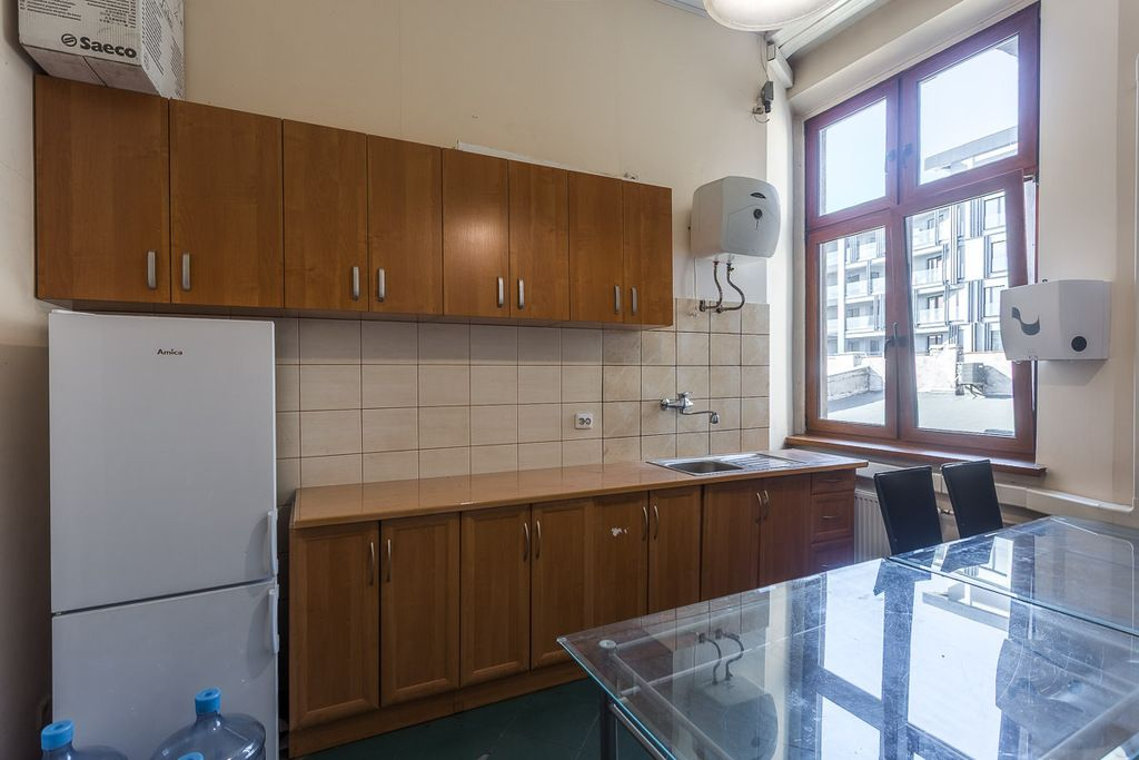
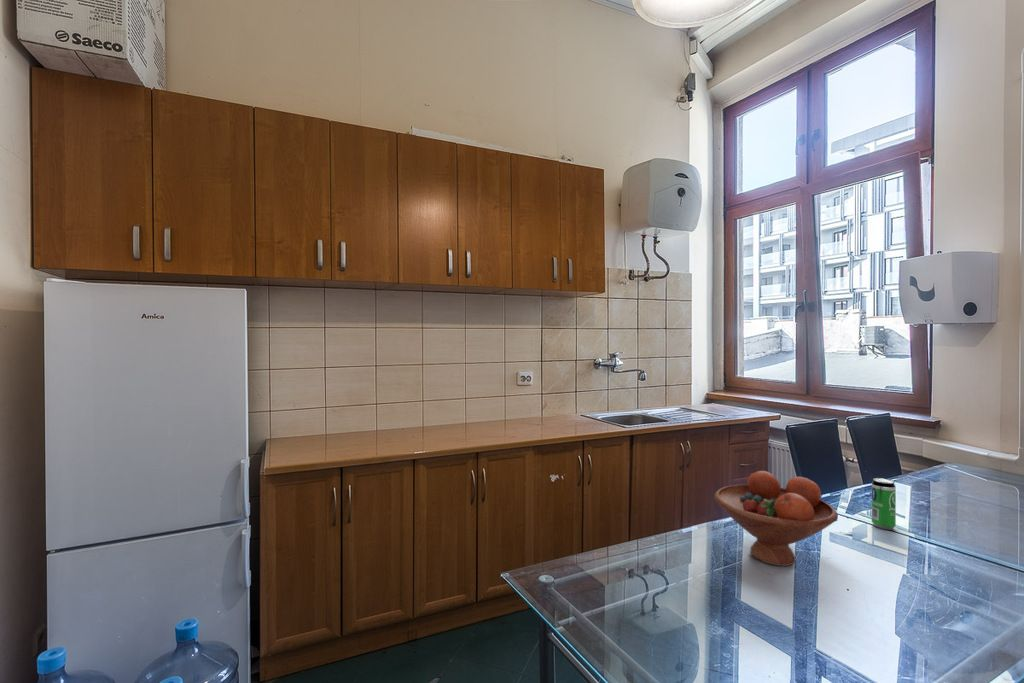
+ fruit bowl (772, 518)
+ beverage can (883, 503)
